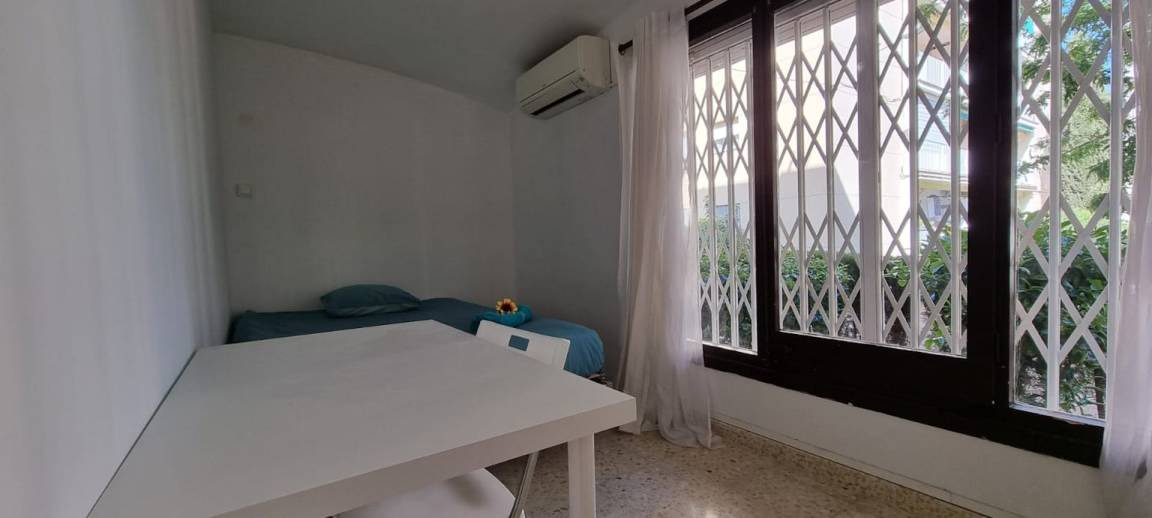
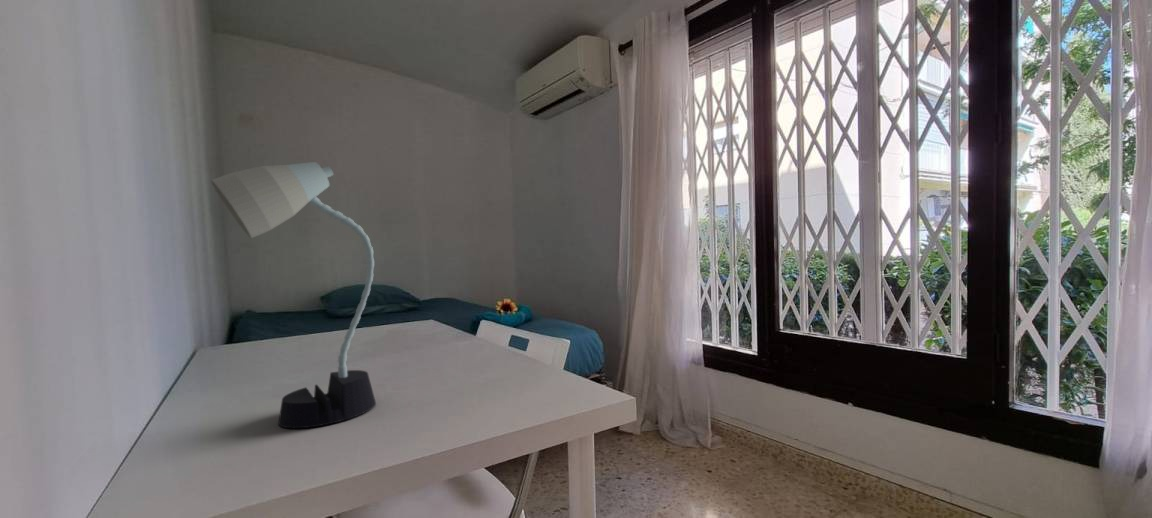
+ desk lamp (357, 307)
